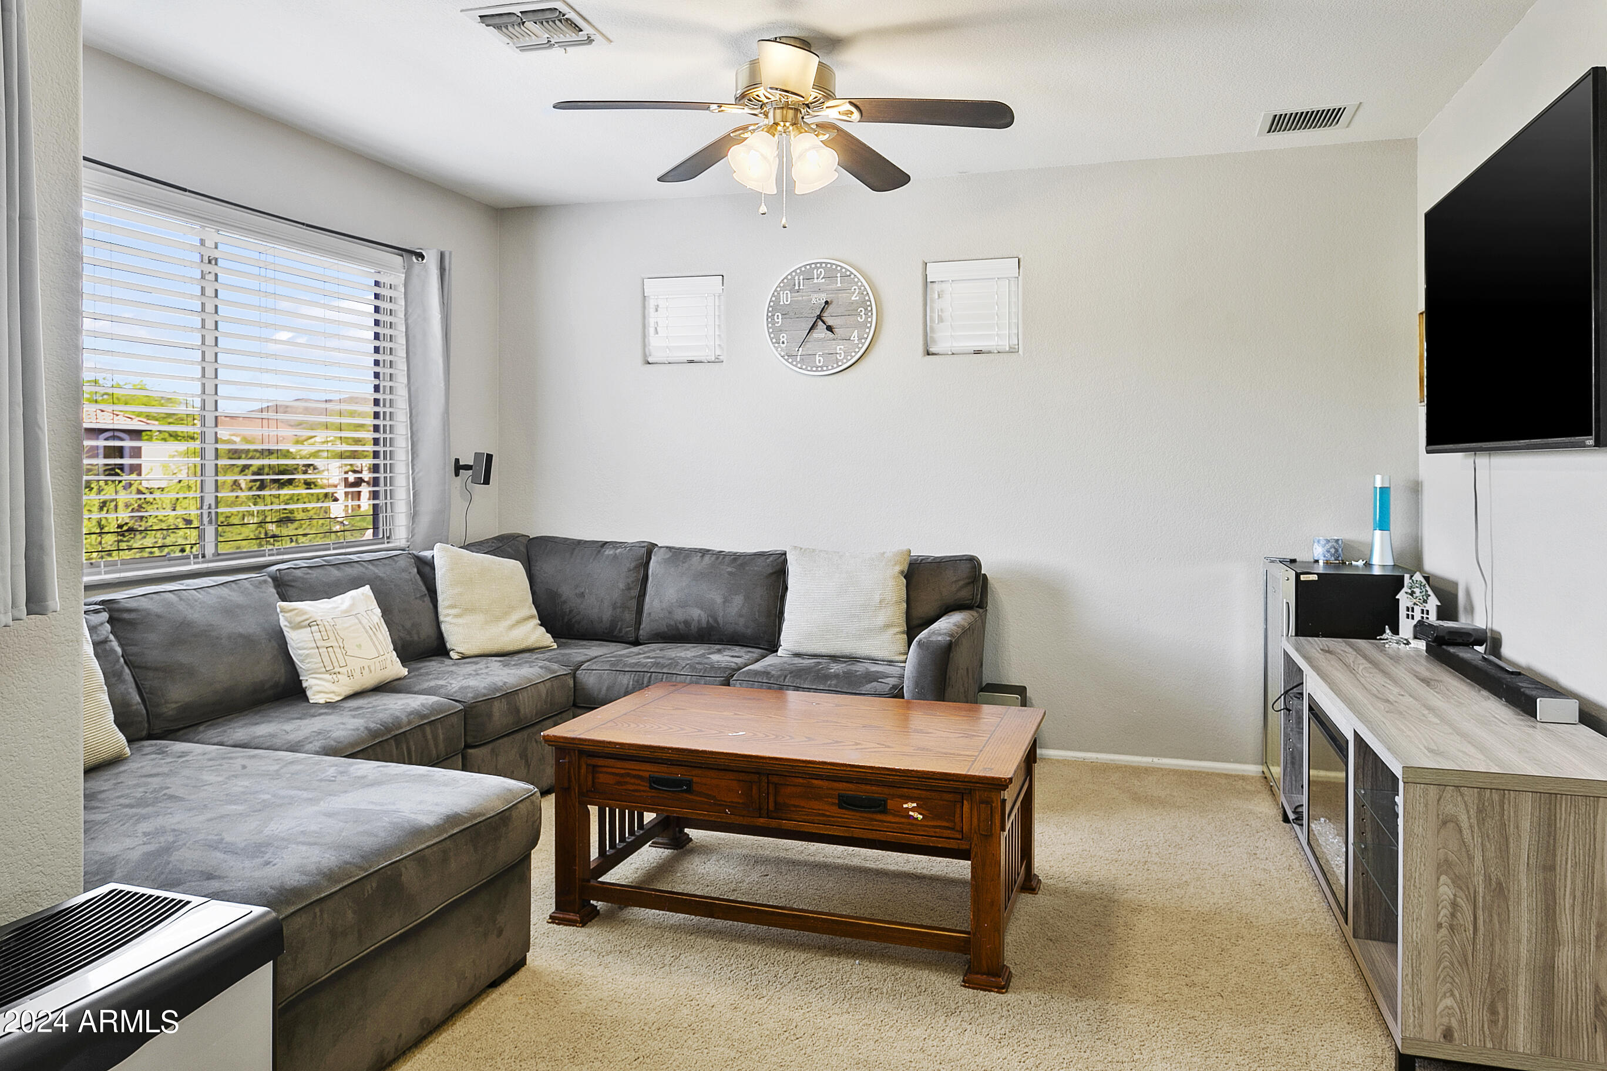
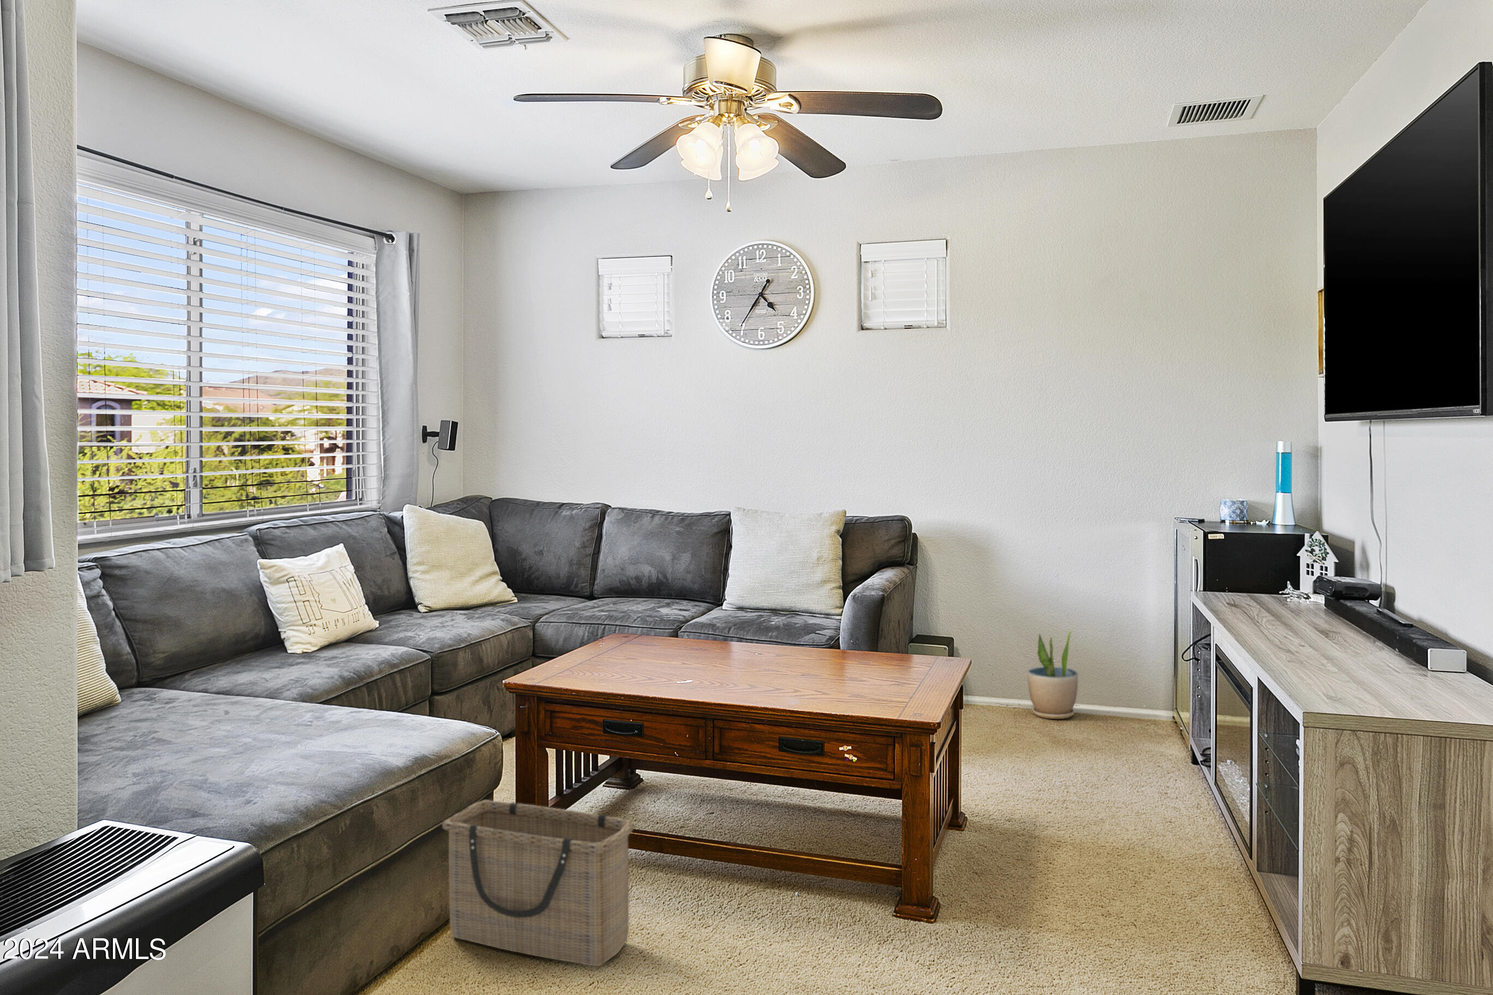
+ potted plant (1052, 670)
+ basket (539, 880)
